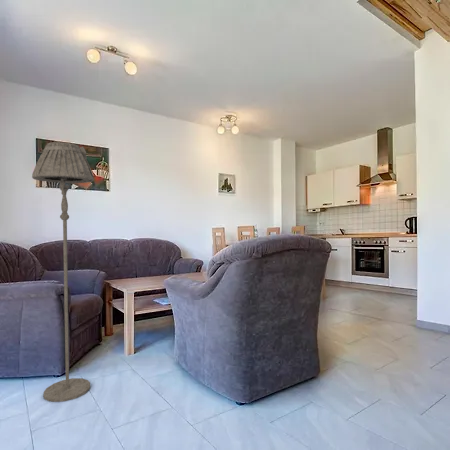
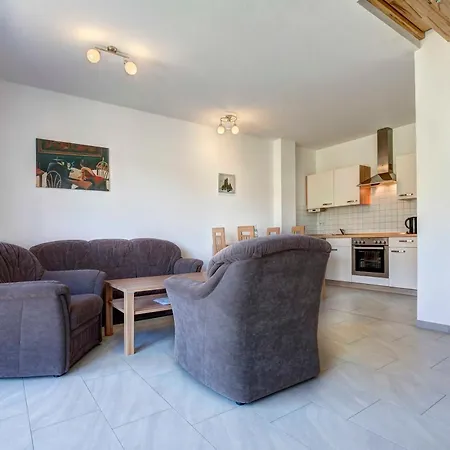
- floor lamp (65, 268)
